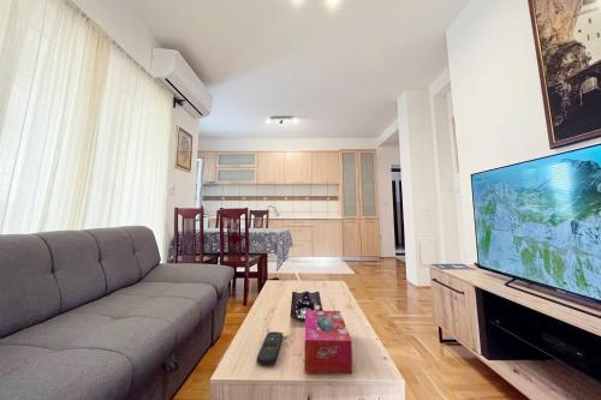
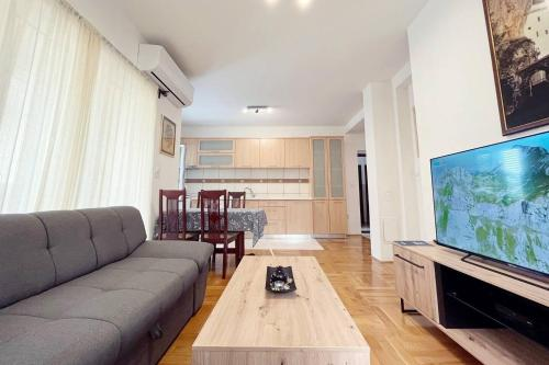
- tissue box (325, 336)
- remote control (270, 345)
